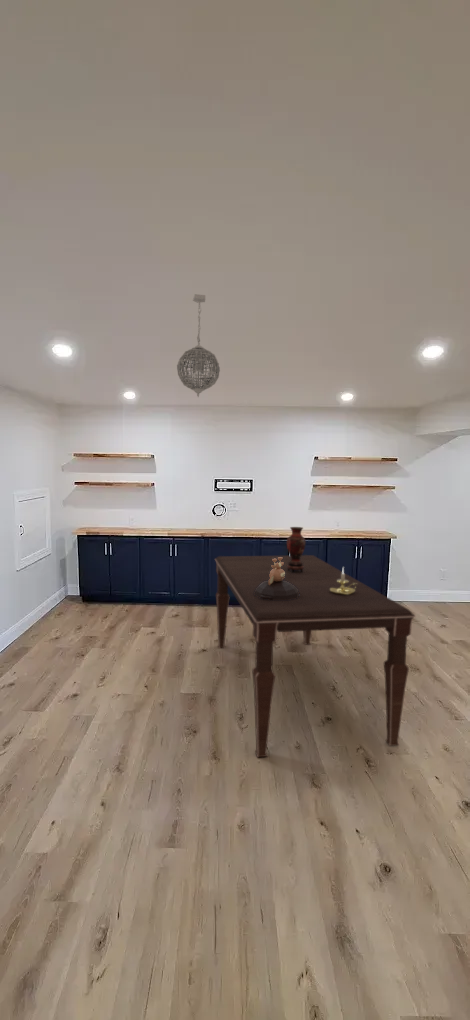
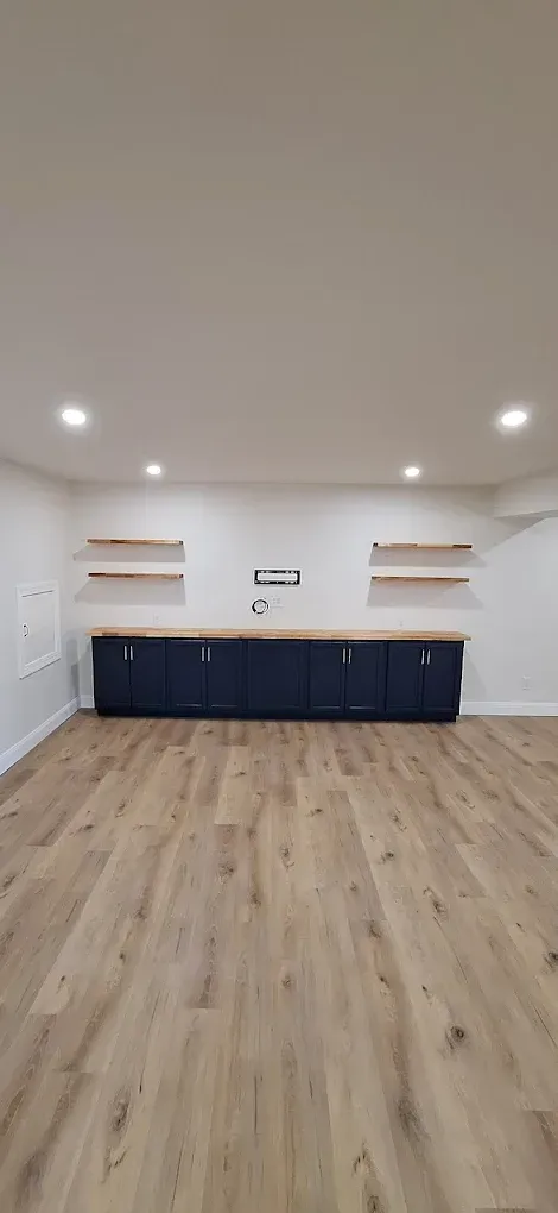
- vase (295, 549)
- candle holder (344, 579)
- decorative bowl (277, 576)
- pendant light (198, 347)
- dining table (291, 631)
